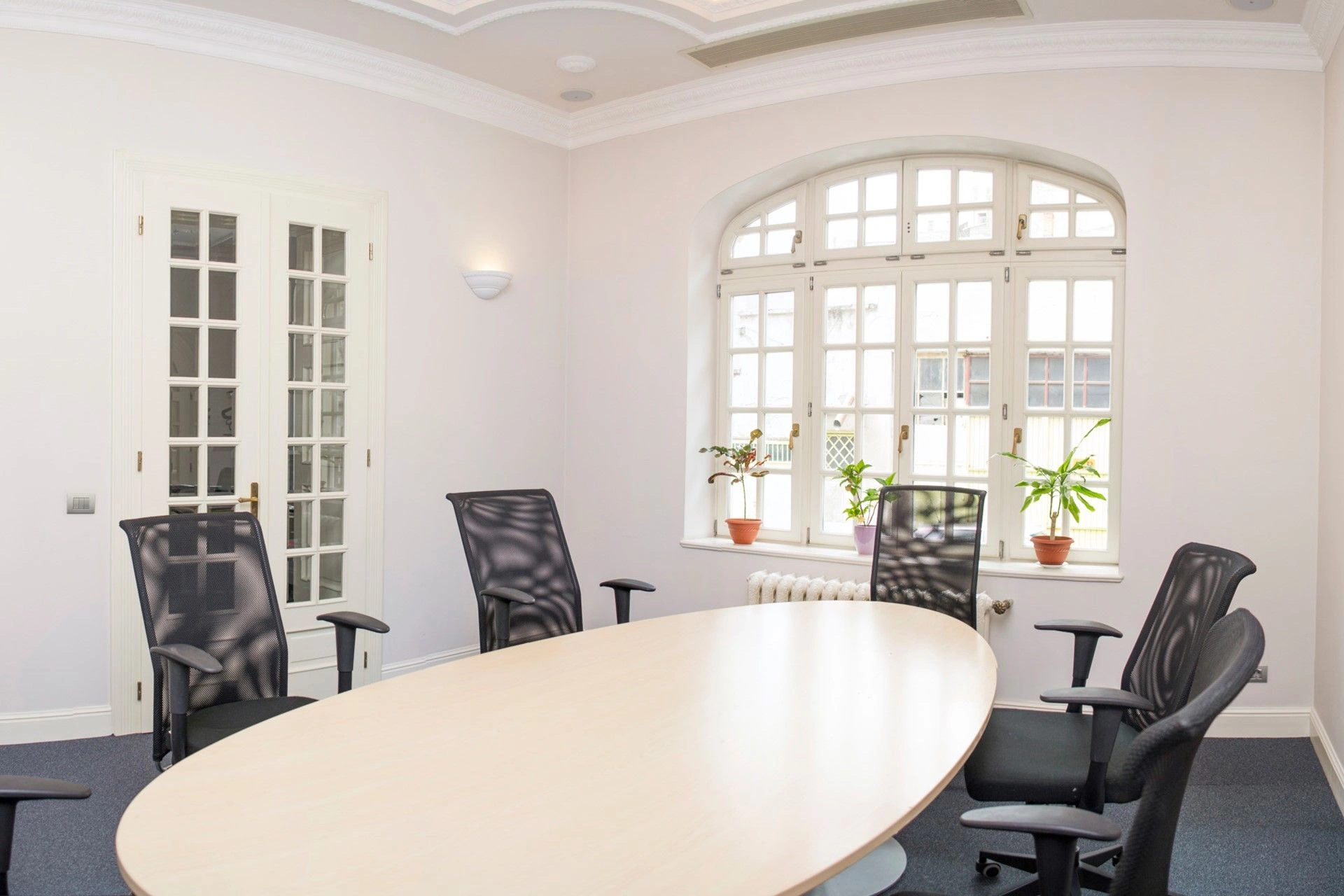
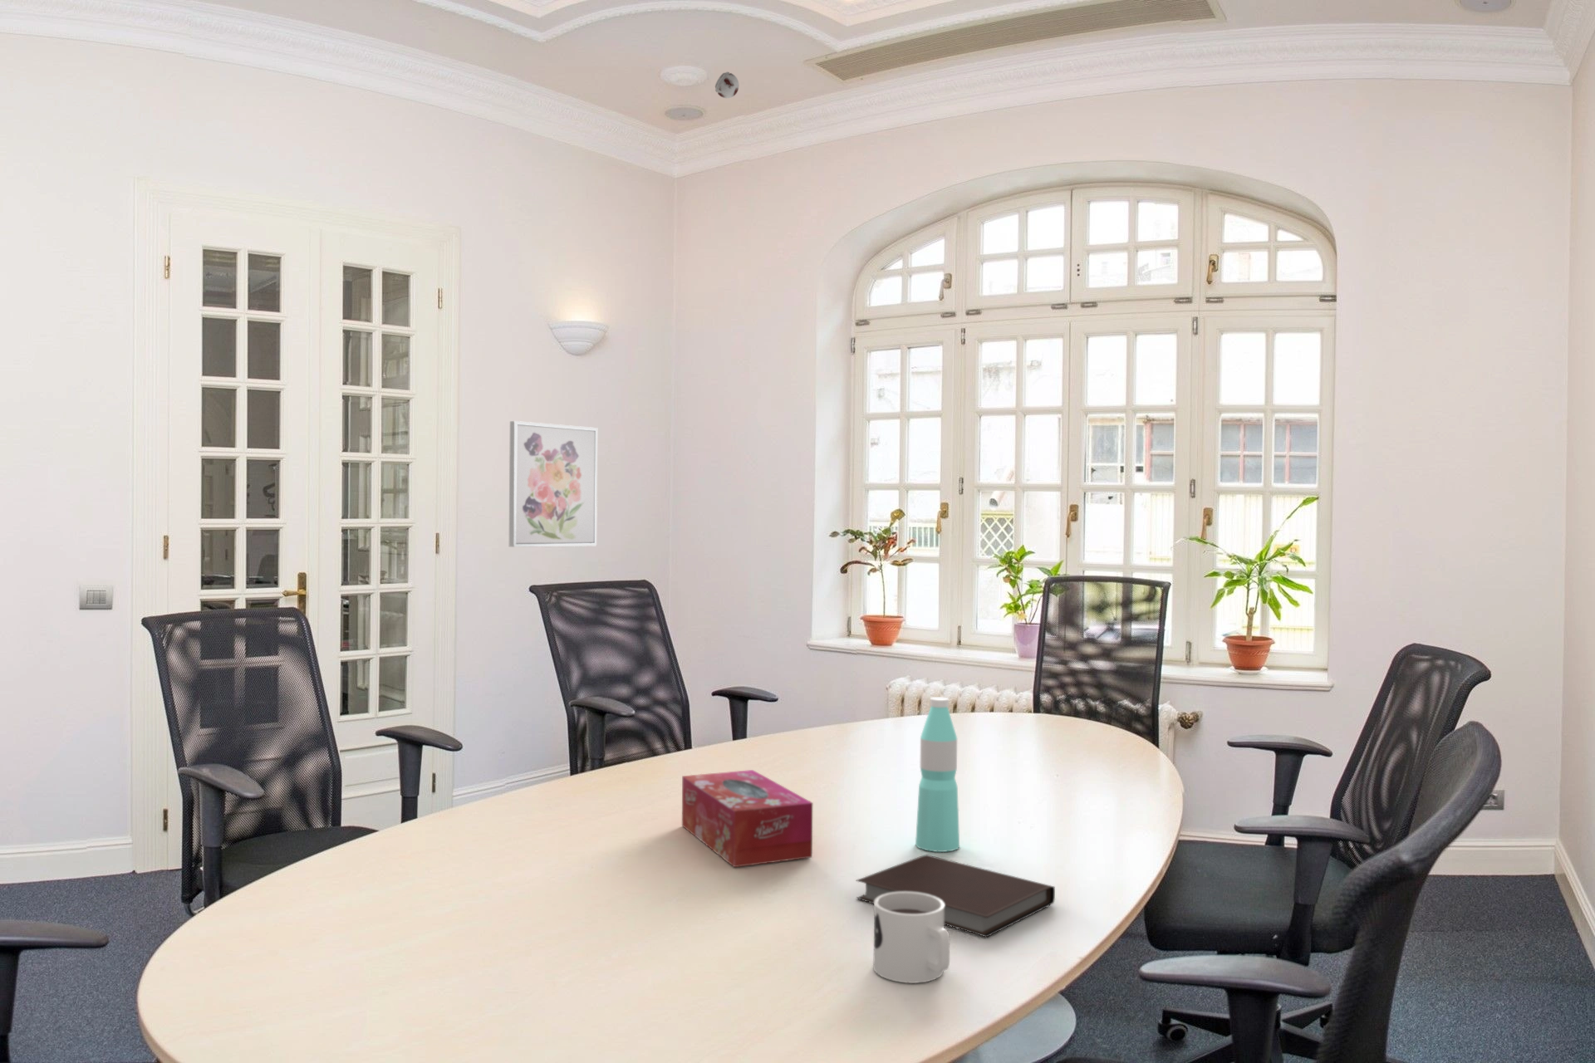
+ water bottle (938, 771)
+ notebook (954, 891)
+ tissue box (743, 815)
+ mug (916, 937)
+ wall art (554, 485)
+ smoke detector (726, 84)
